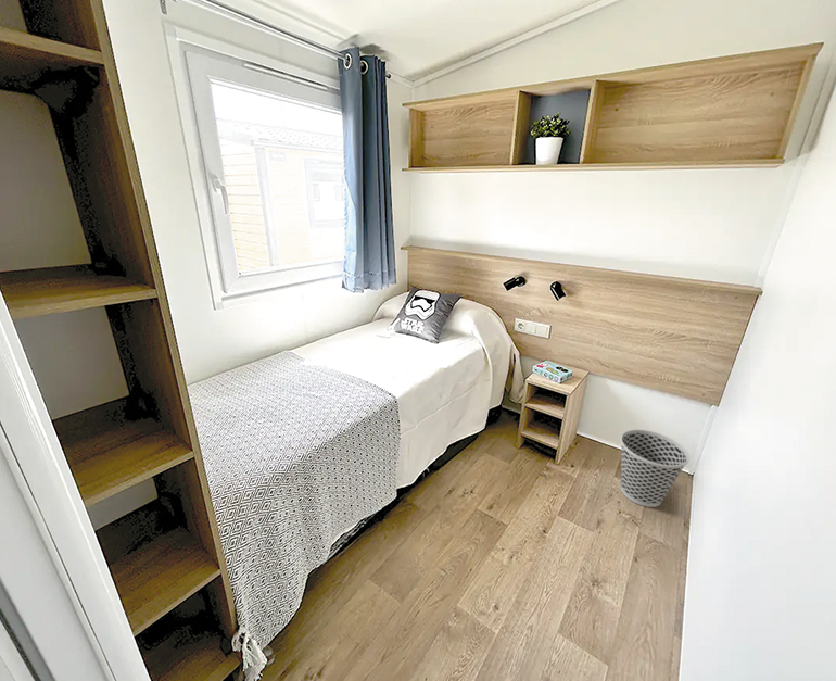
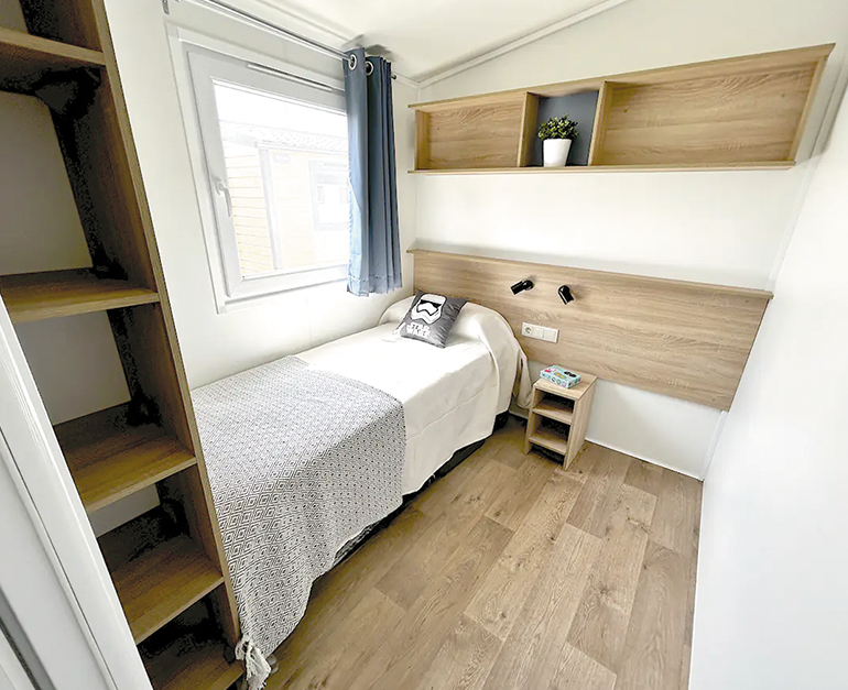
- wastebasket (647, 470)
